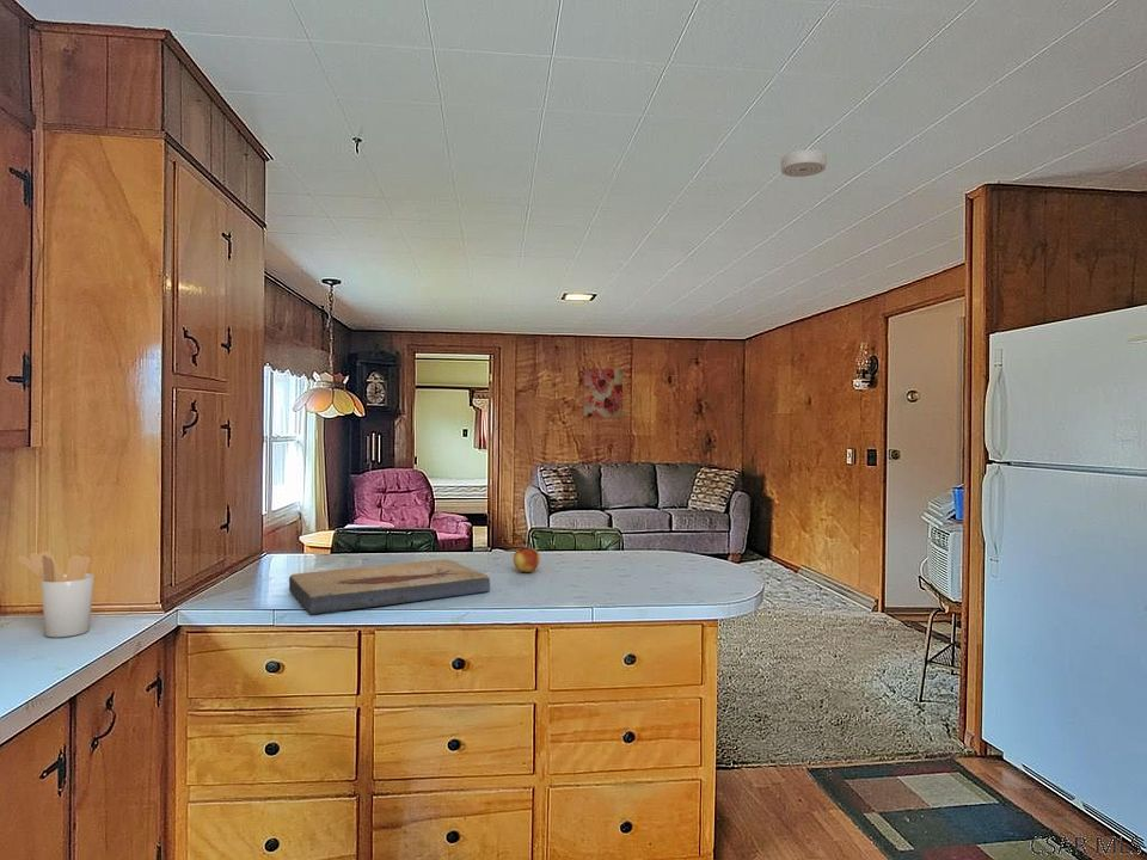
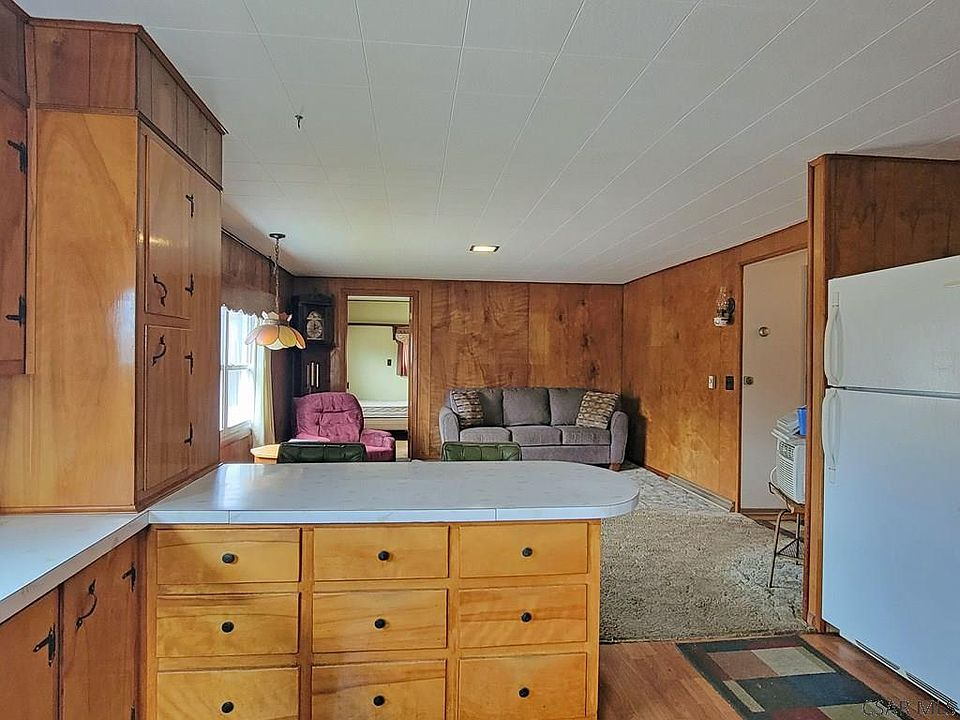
- wall art (602, 393)
- smoke detector (803, 164)
- fruit (526, 559)
- utensil holder (56, 590)
- fish fossil (388, 583)
